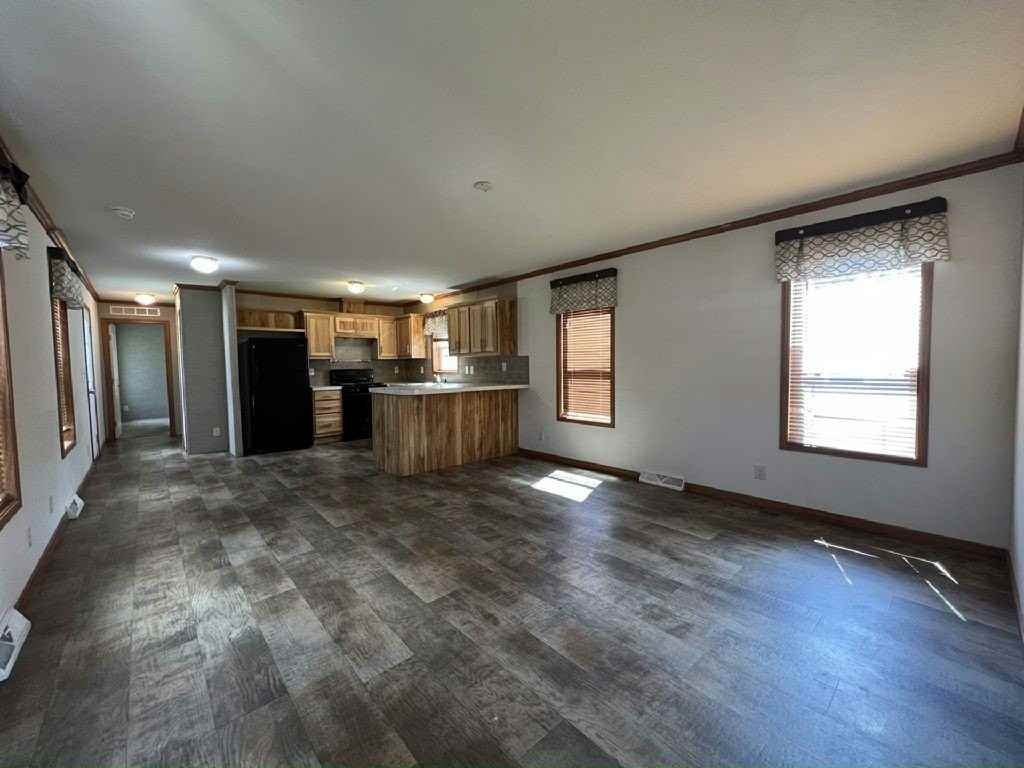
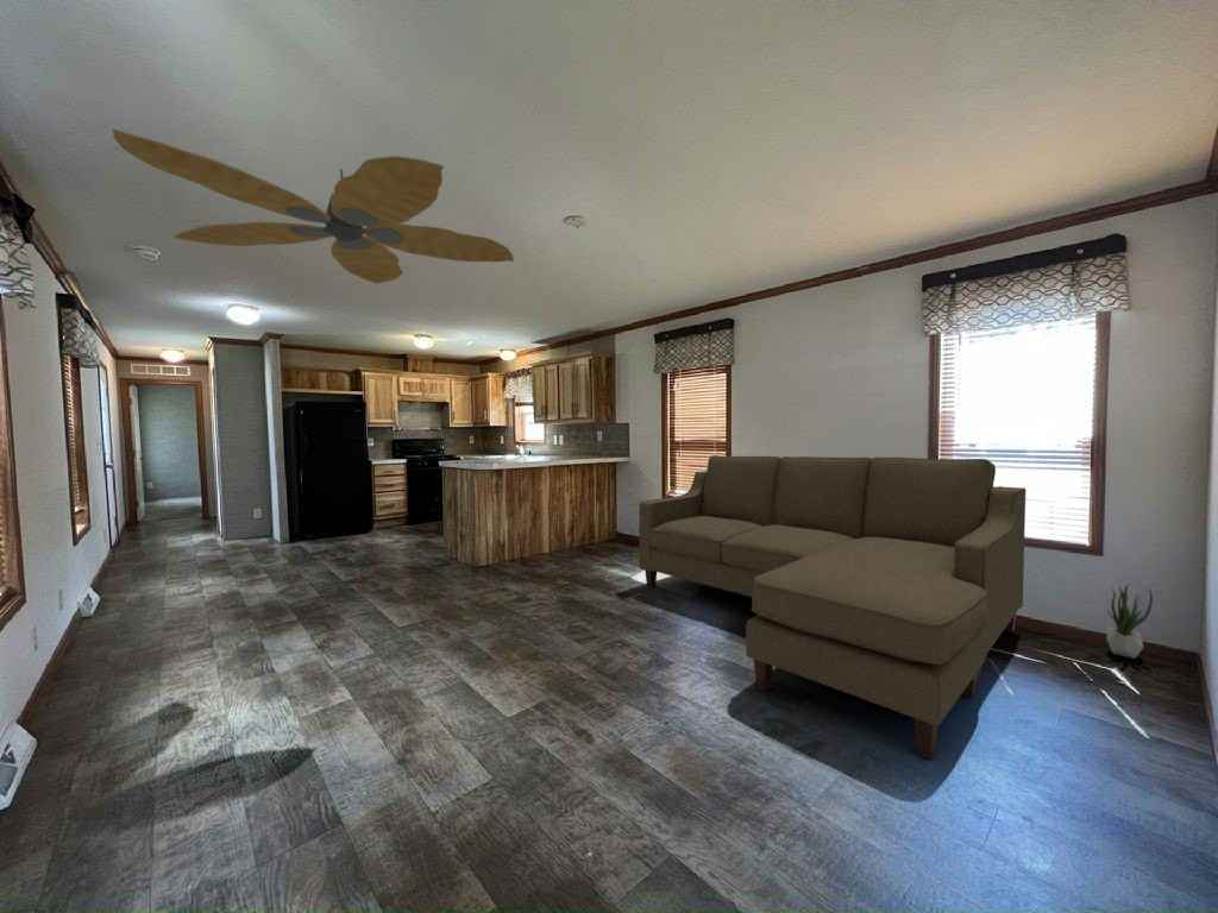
+ ceiling fan (354, 208)
+ potted plant (1128, 619)
+ sofa (777, 541)
